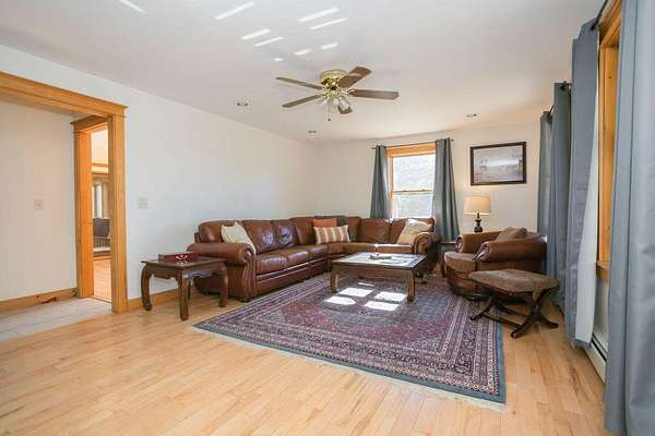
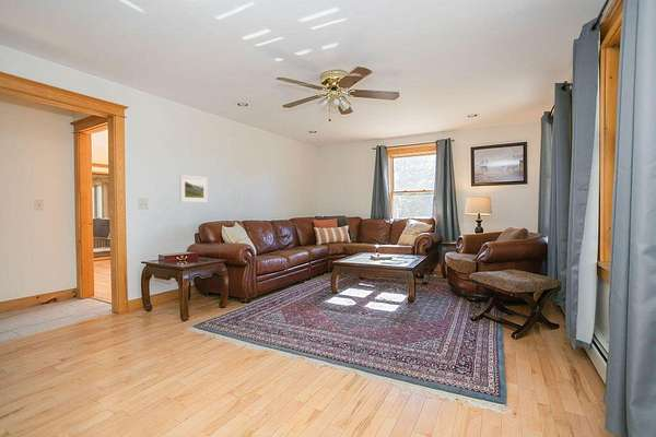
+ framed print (194, 189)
